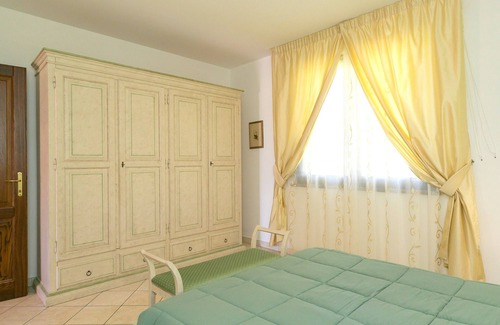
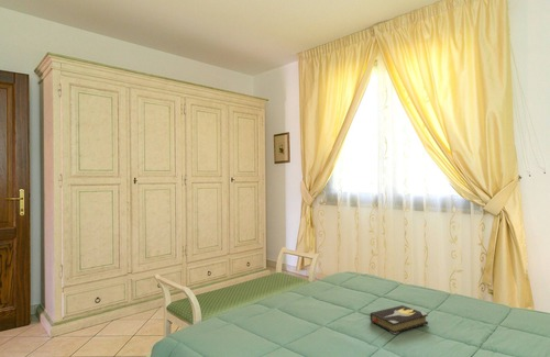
+ hardback book (398, 316)
